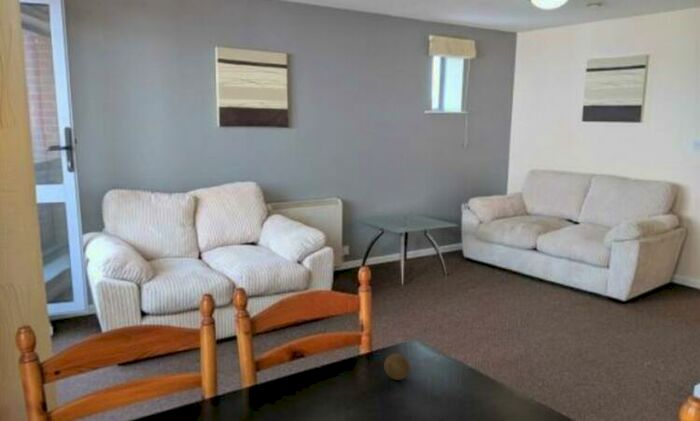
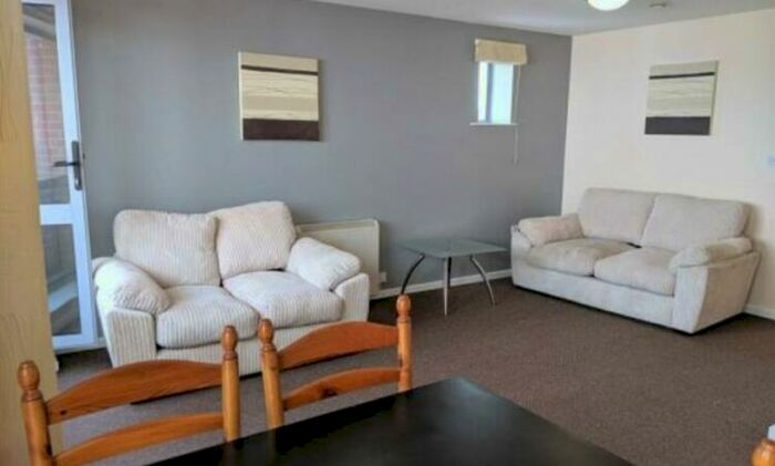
- fruit (396, 366)
